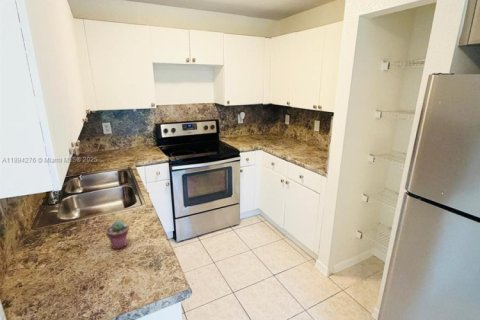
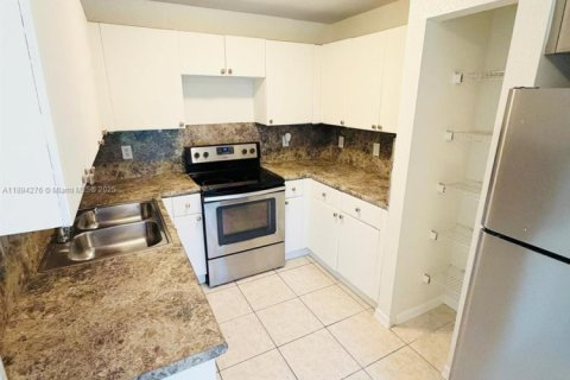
- potted succulent (117, 233)
